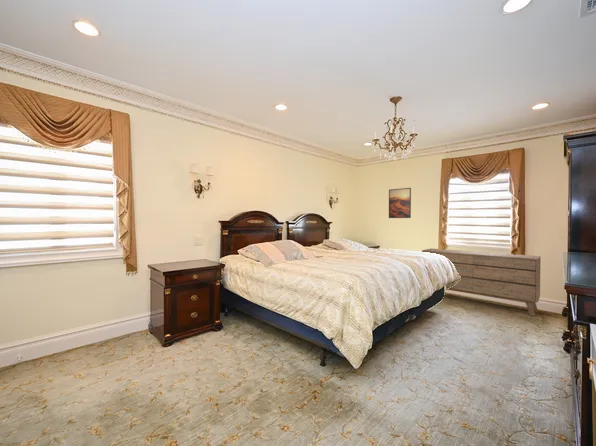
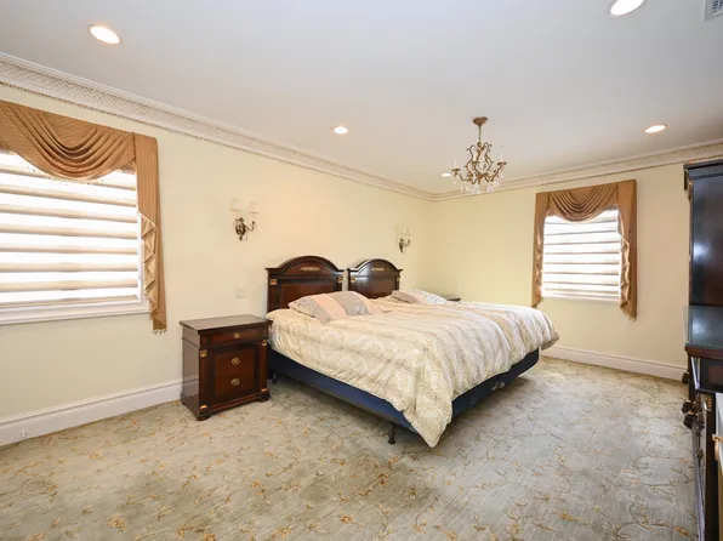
- dresser (475, 277)
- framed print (399, 203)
